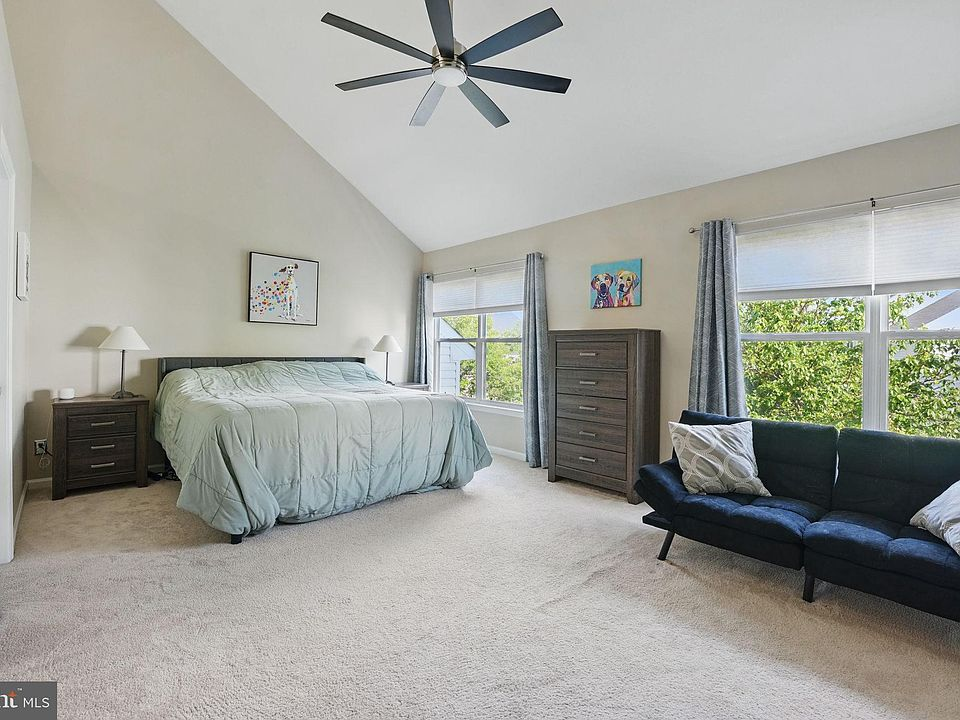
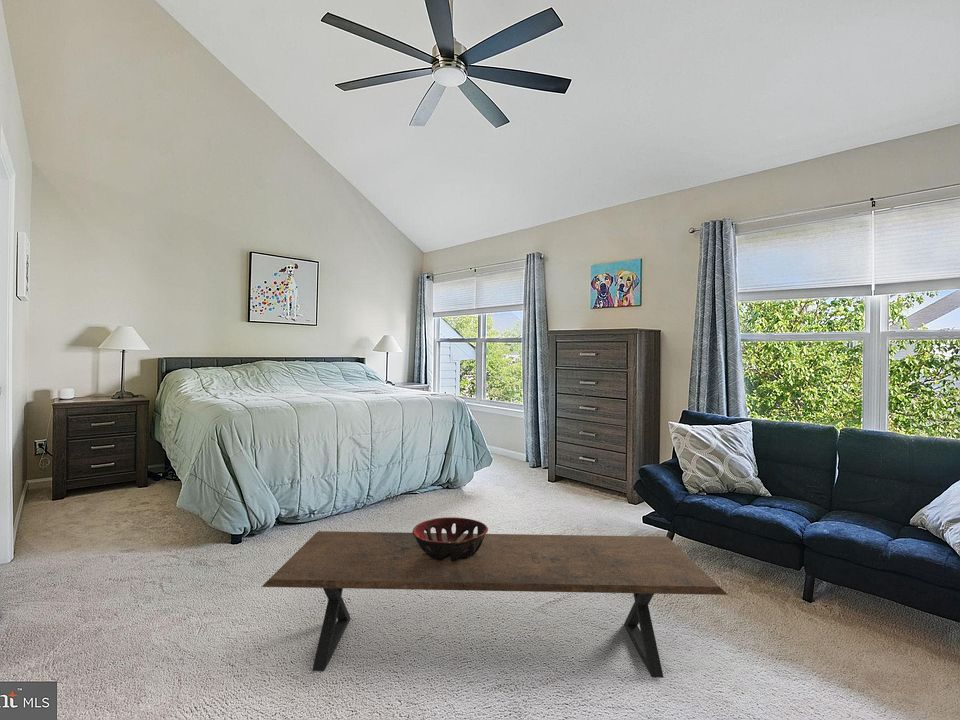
+ decorative bowl (450, 539)
+ coffee table (491, 590)
